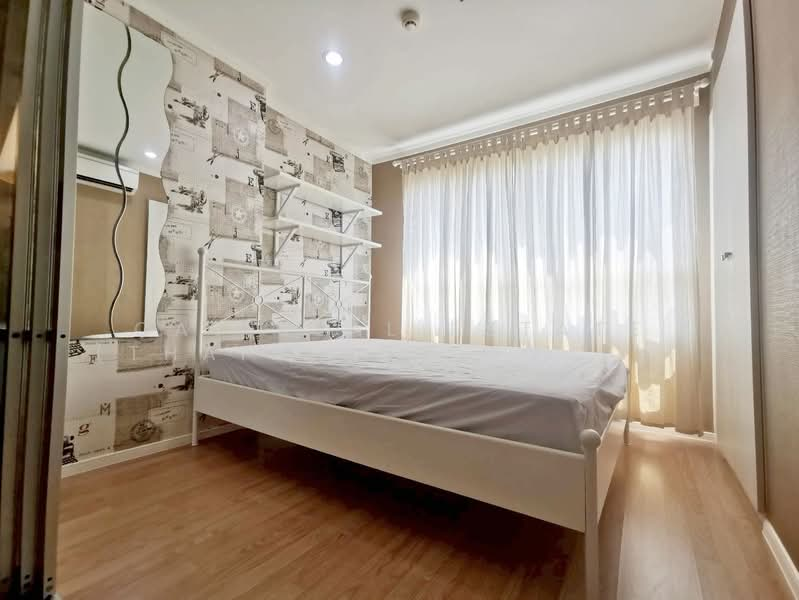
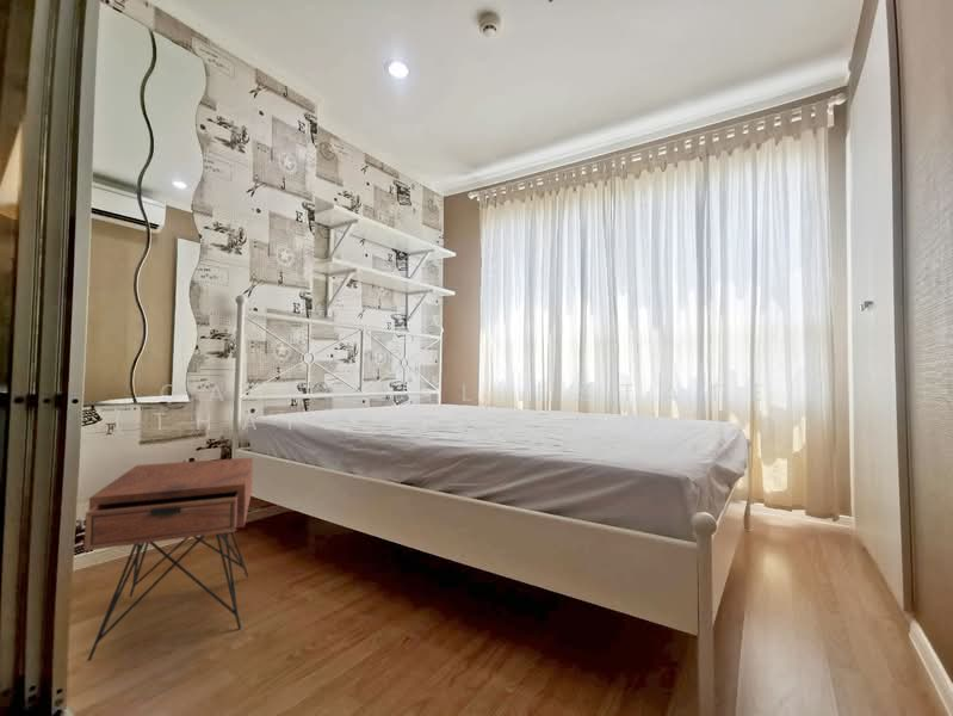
+ nightstand (180, 544)
